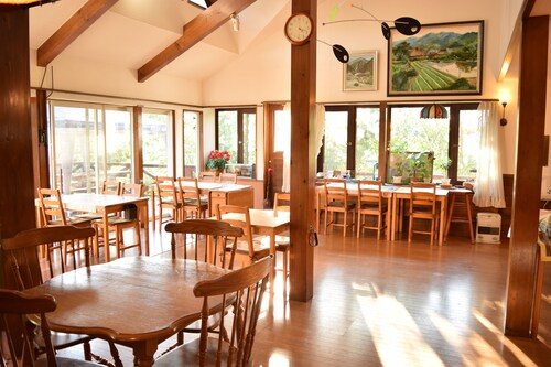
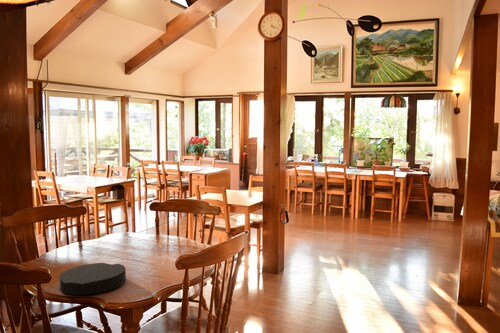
+ plate (93, 277)
